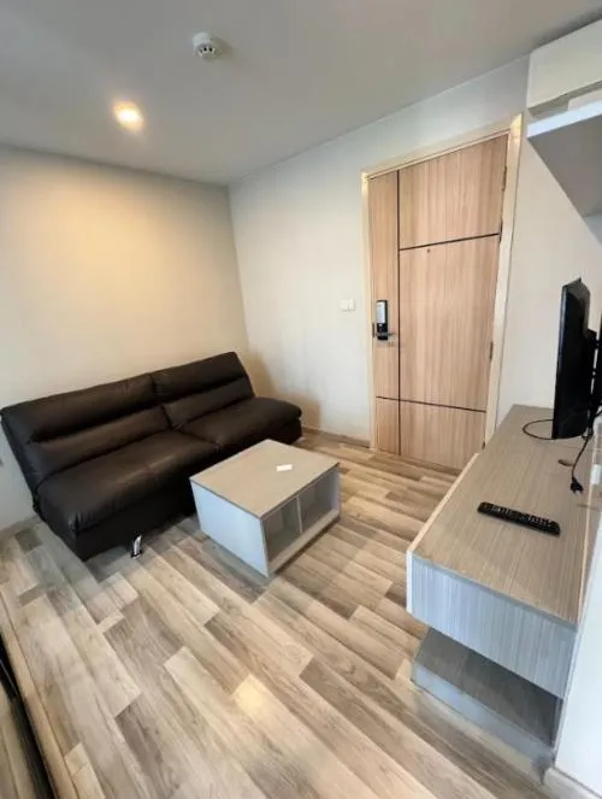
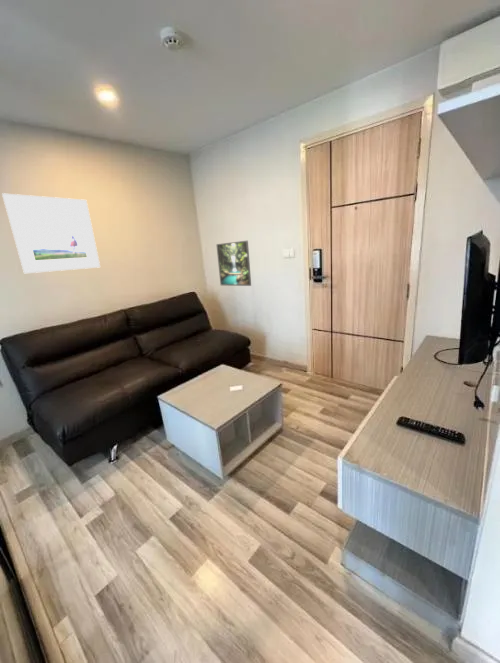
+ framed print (56, 234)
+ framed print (233, 264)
